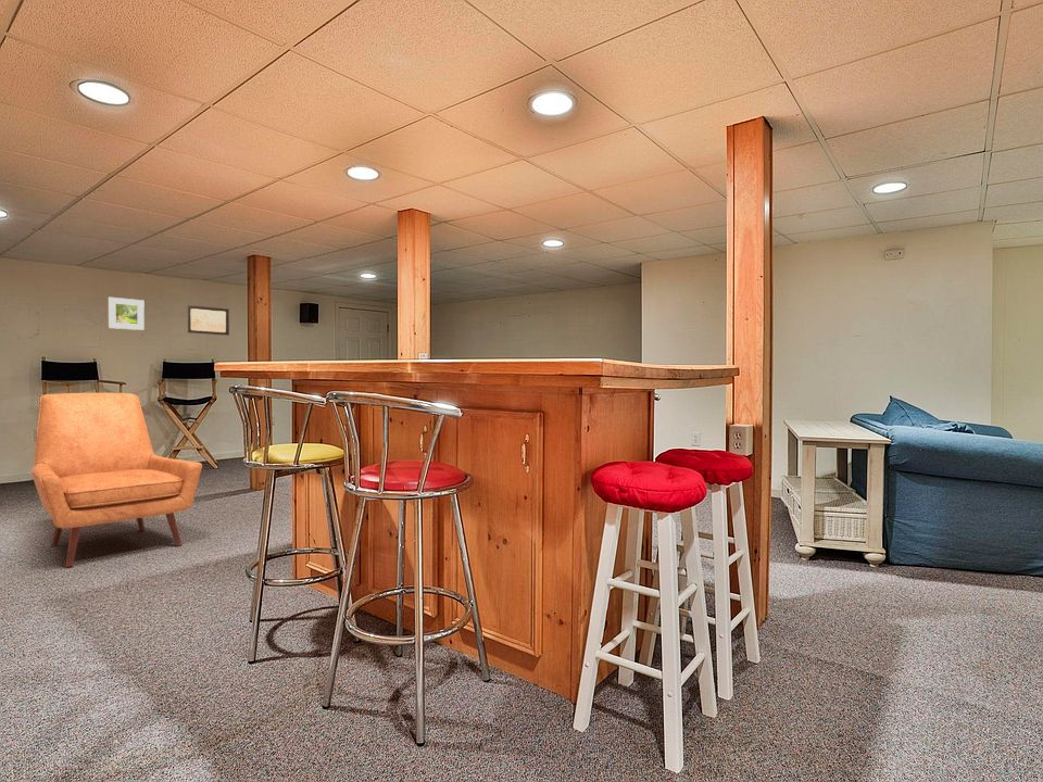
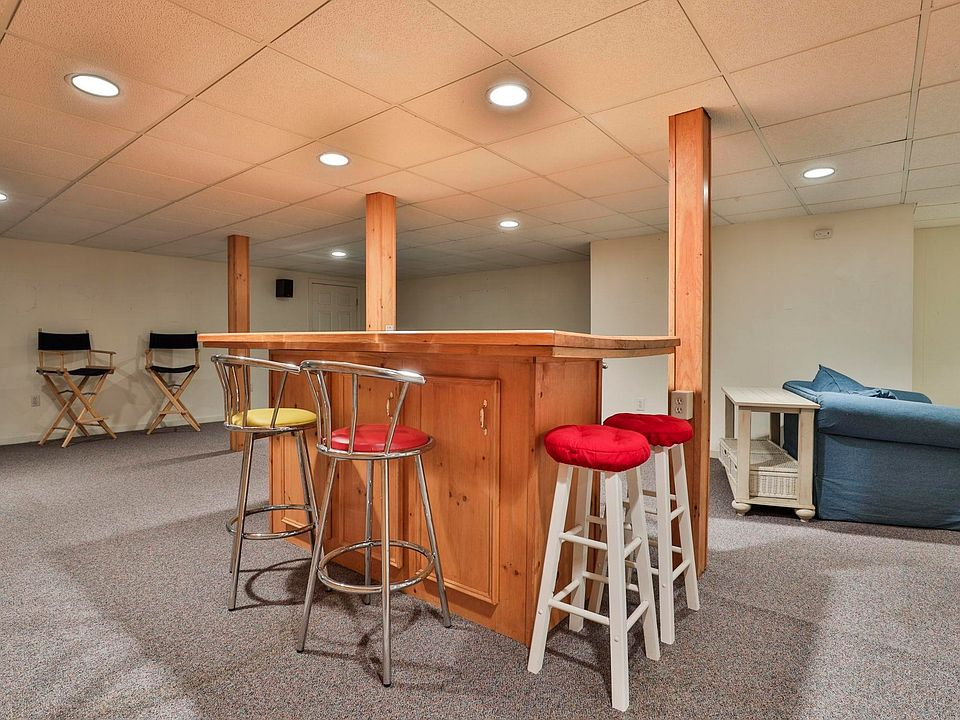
- wall art (209, 320)
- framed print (126, 314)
- chair (106, 468)
